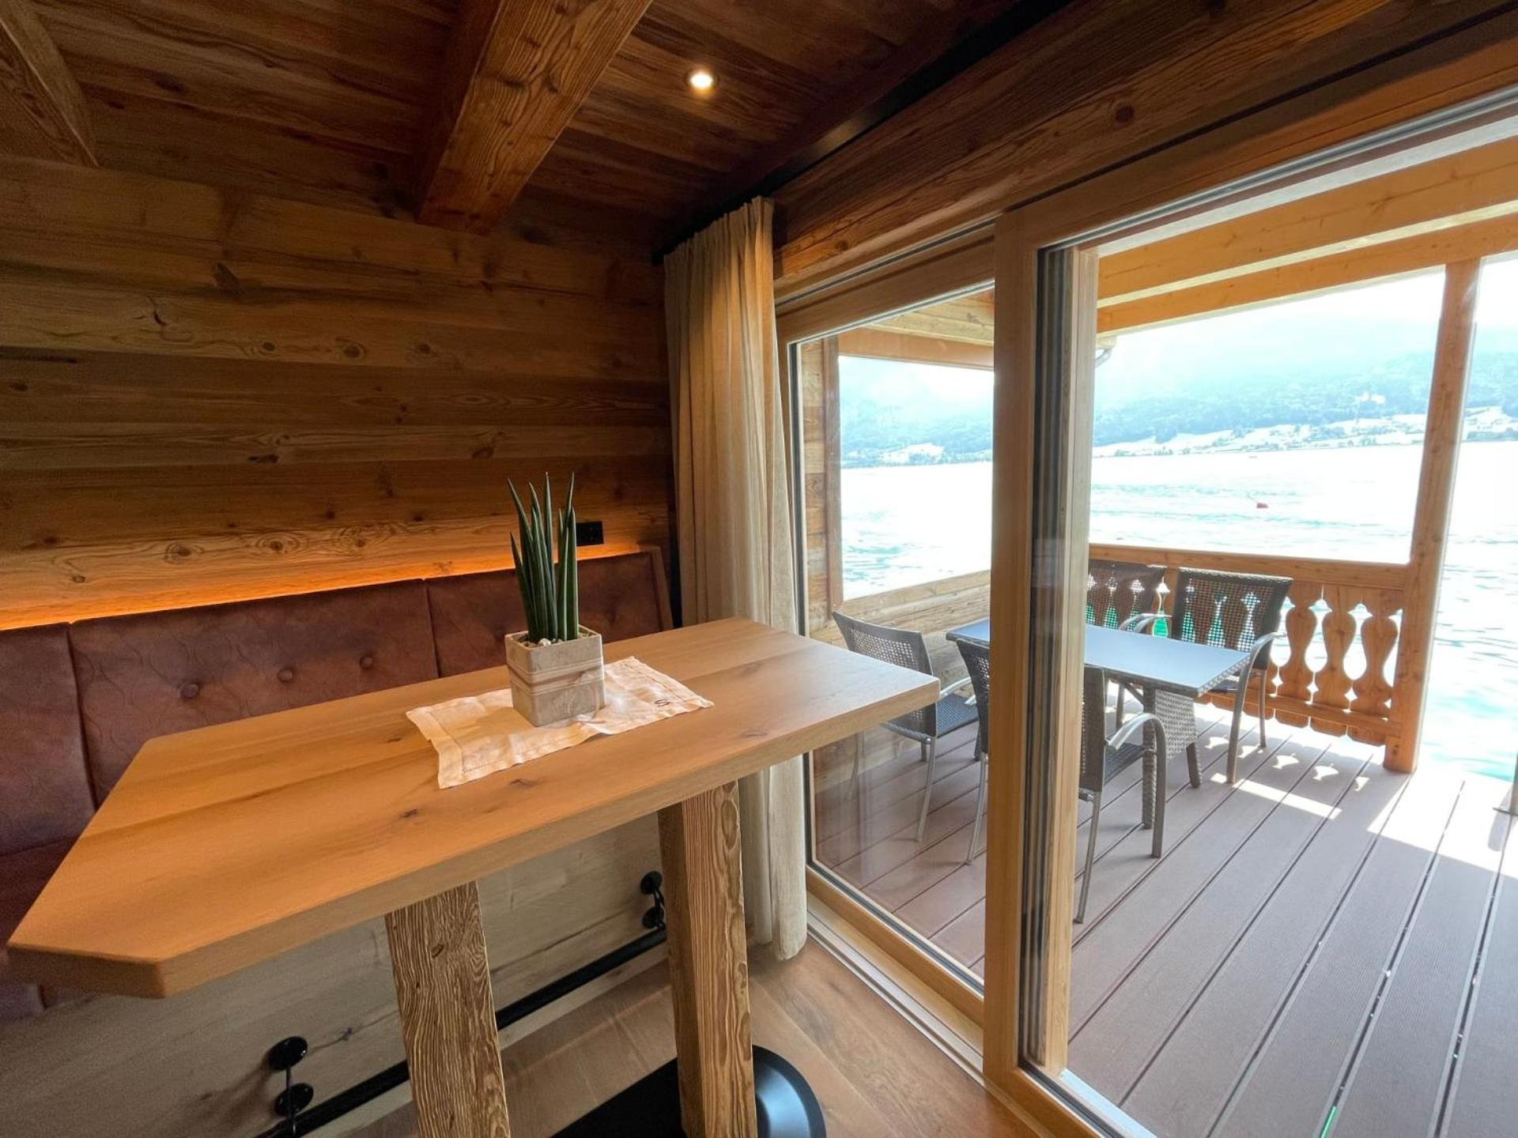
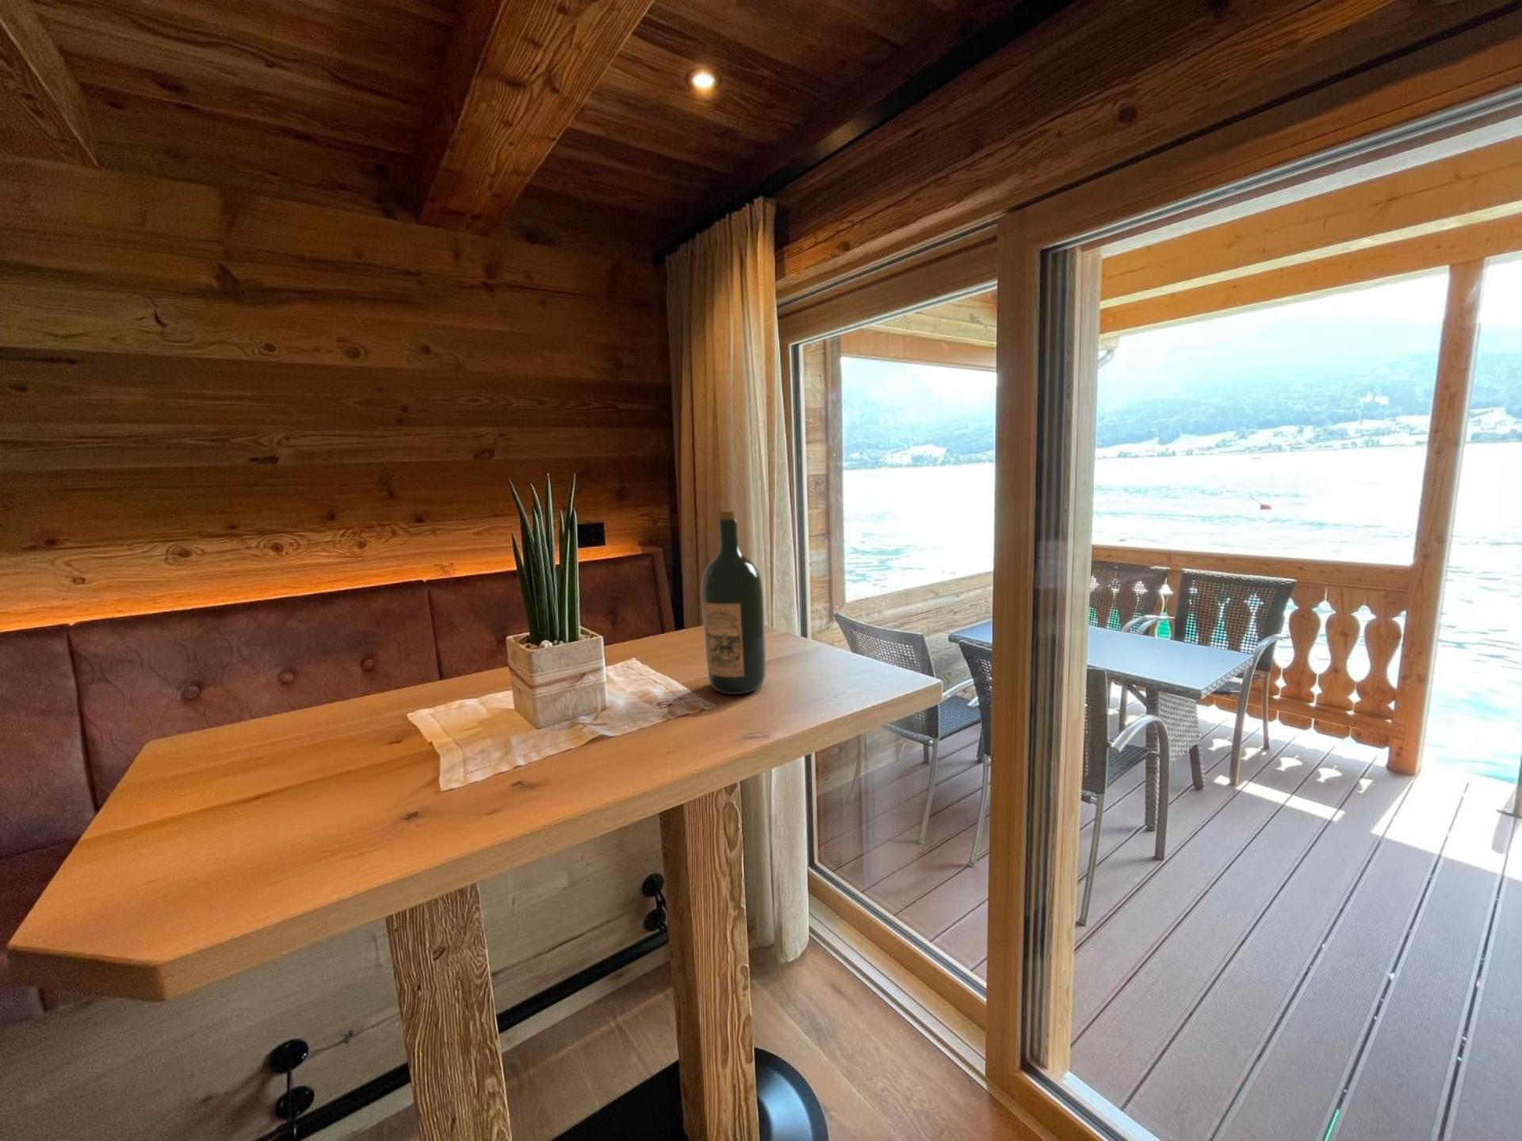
+ wine bottle (732, 600)
